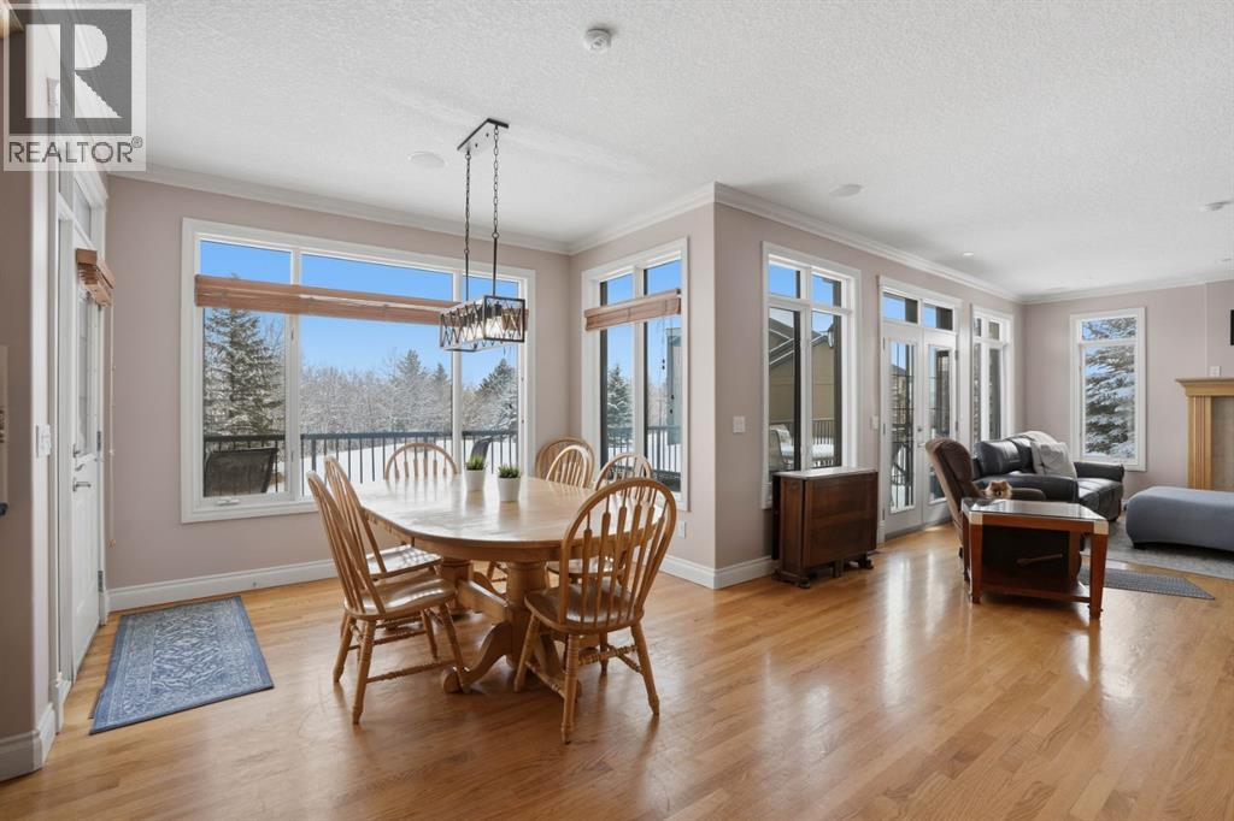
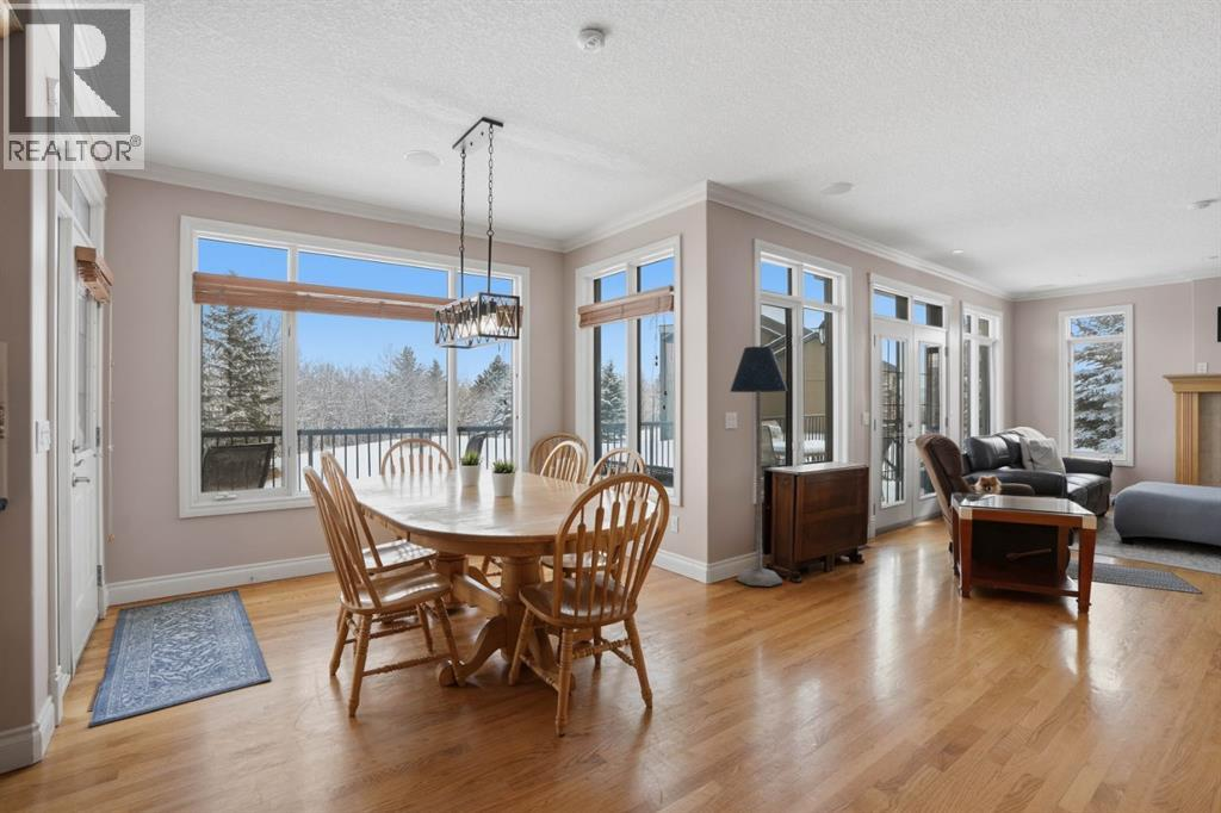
+ floor lamp (758, 463)
